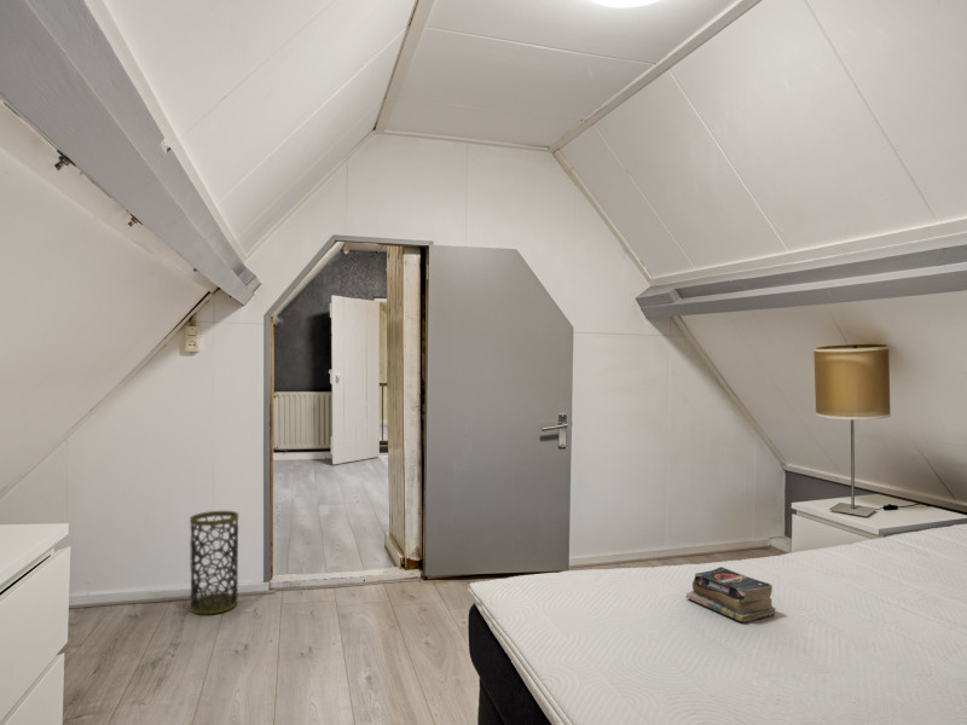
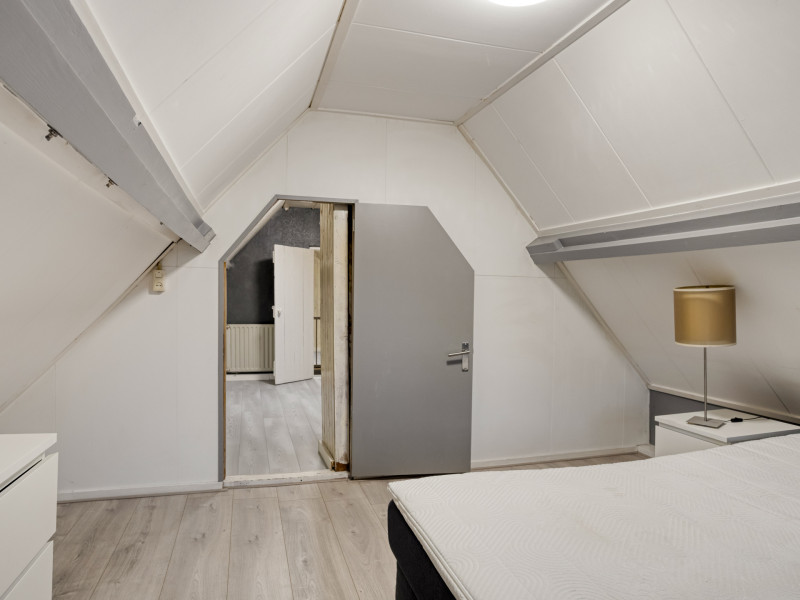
- book (729, 592)
- trash can (213, 559)
